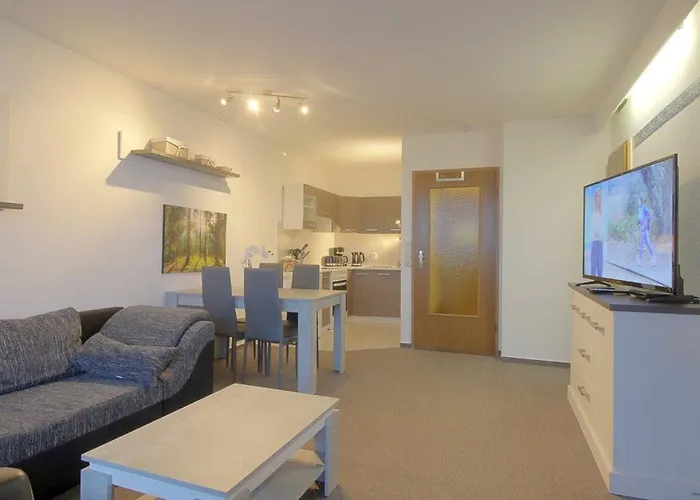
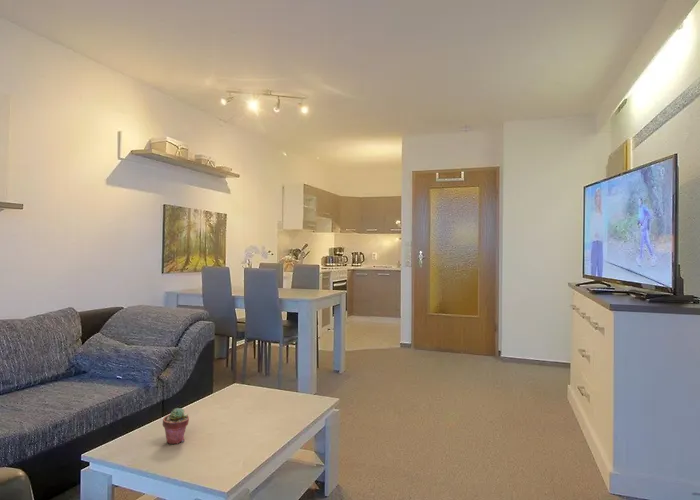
+ potted succulent (175, 424)
